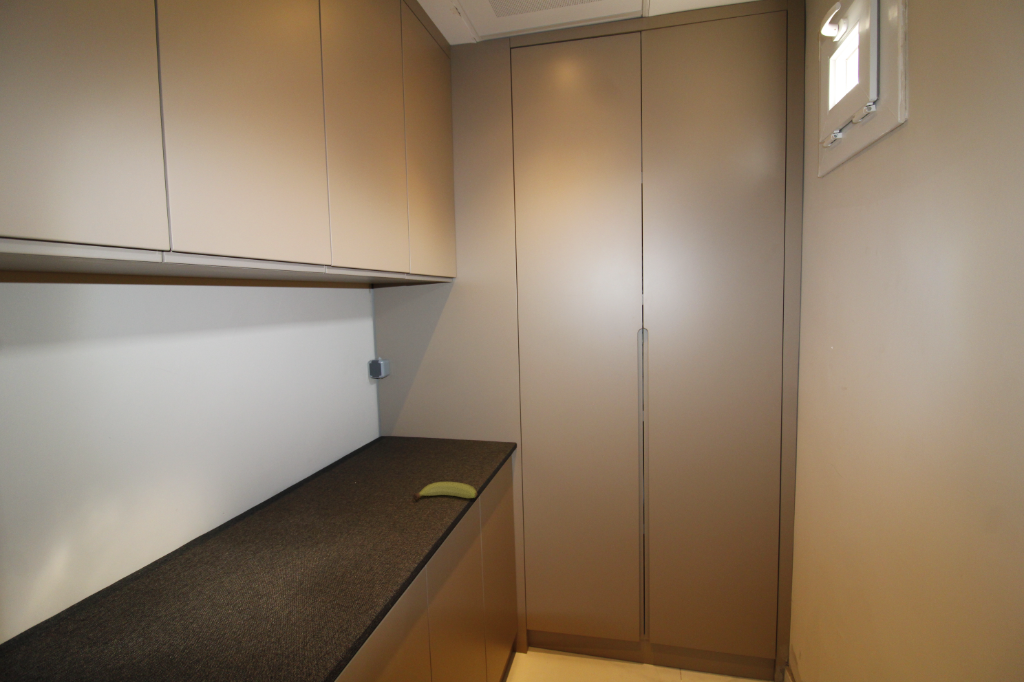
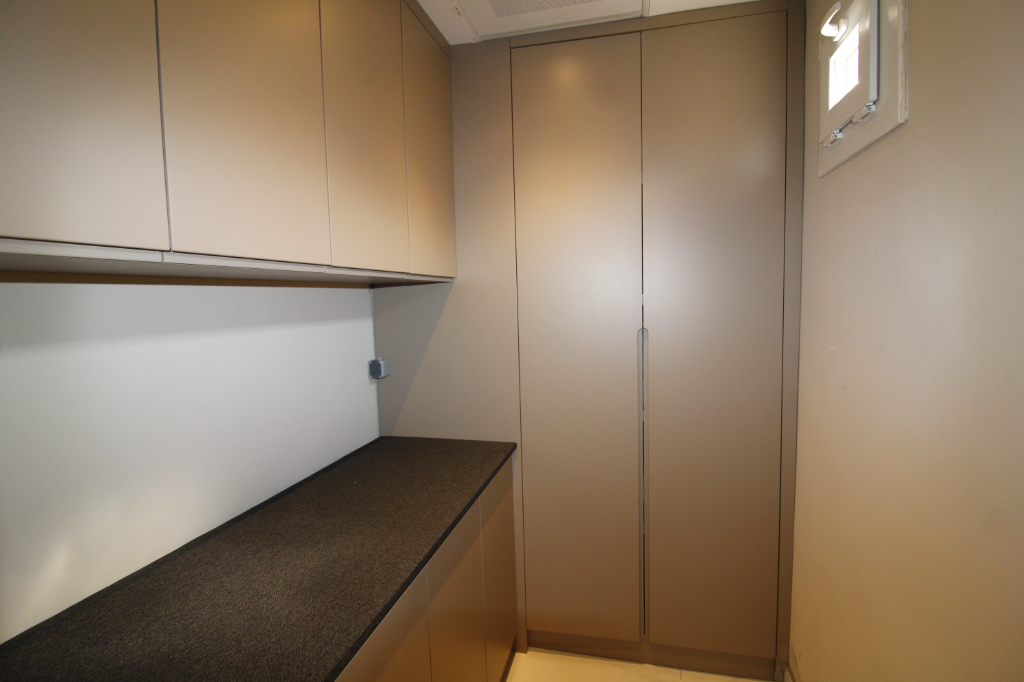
- fruit (447, 492)
